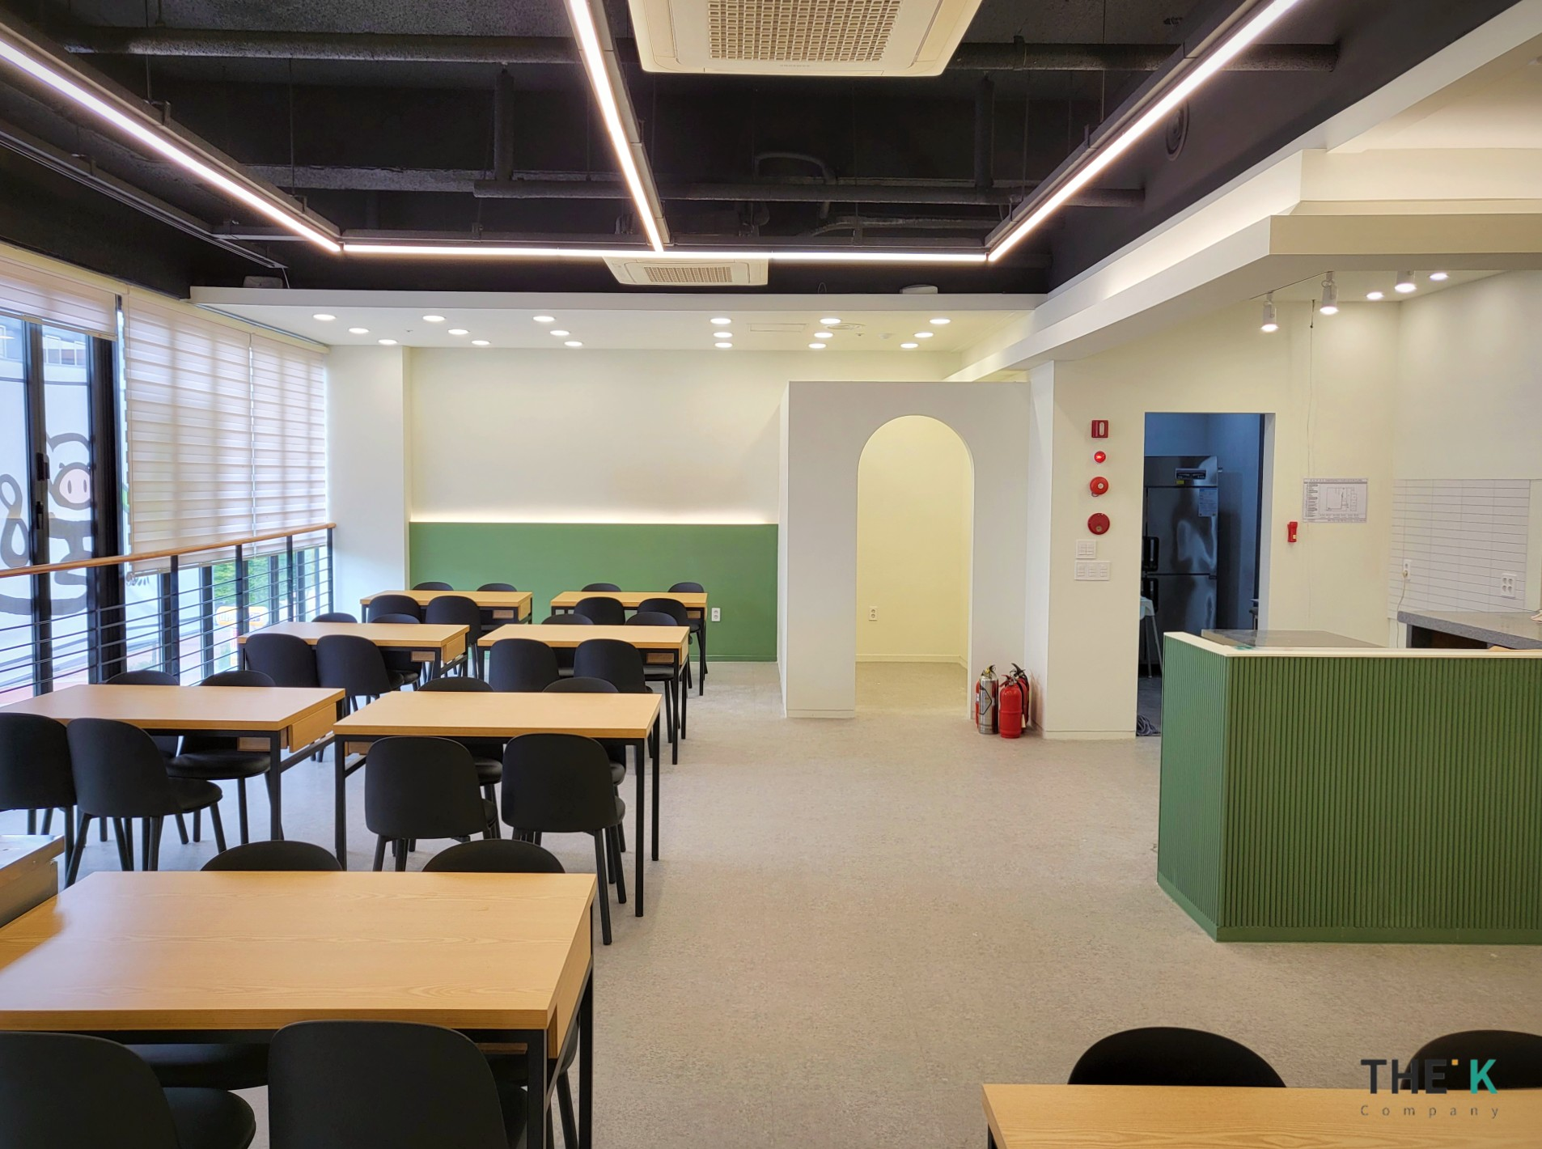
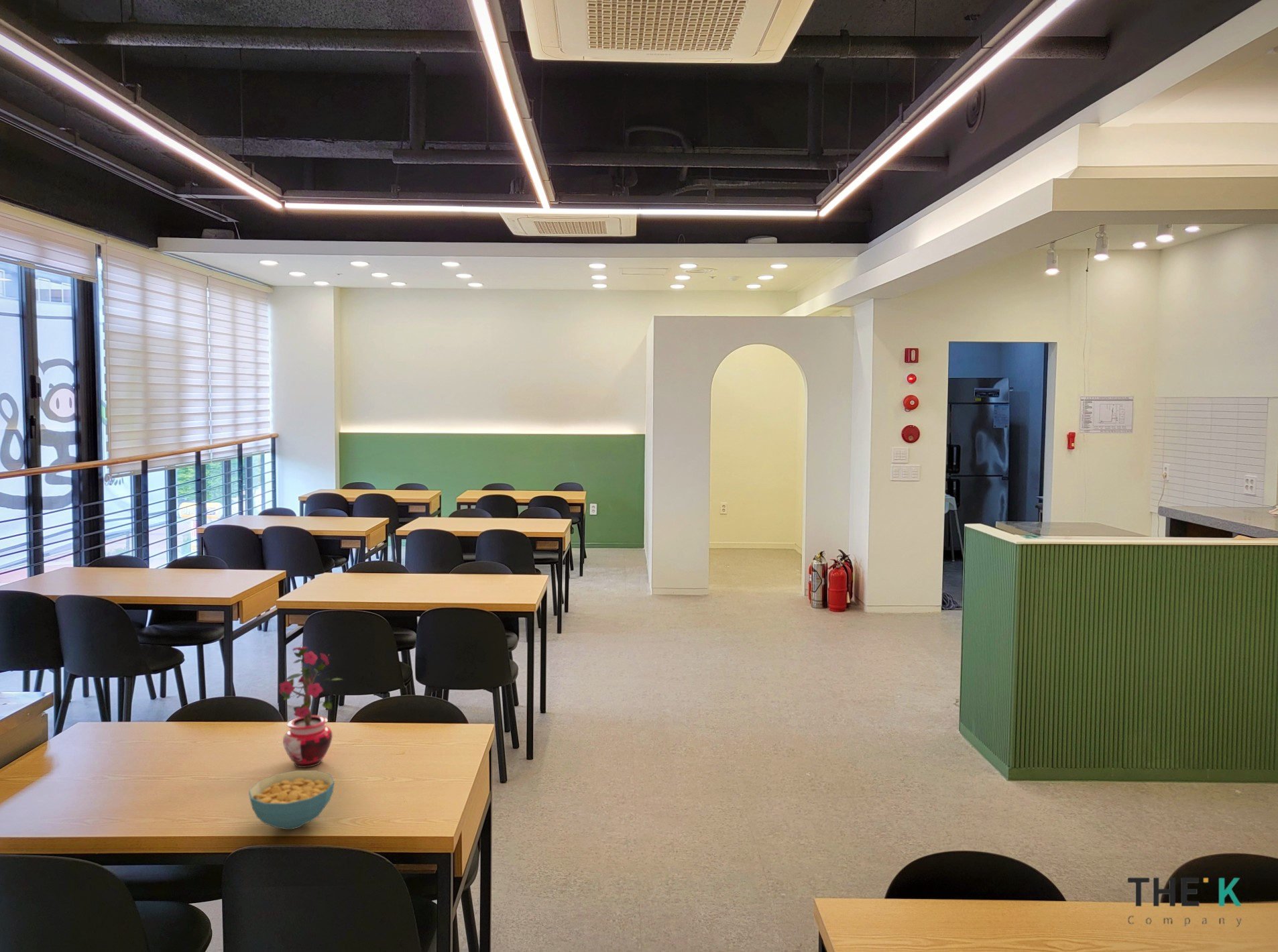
+ potted plant (310, 704)
+ cereal bowl (292, 805)
